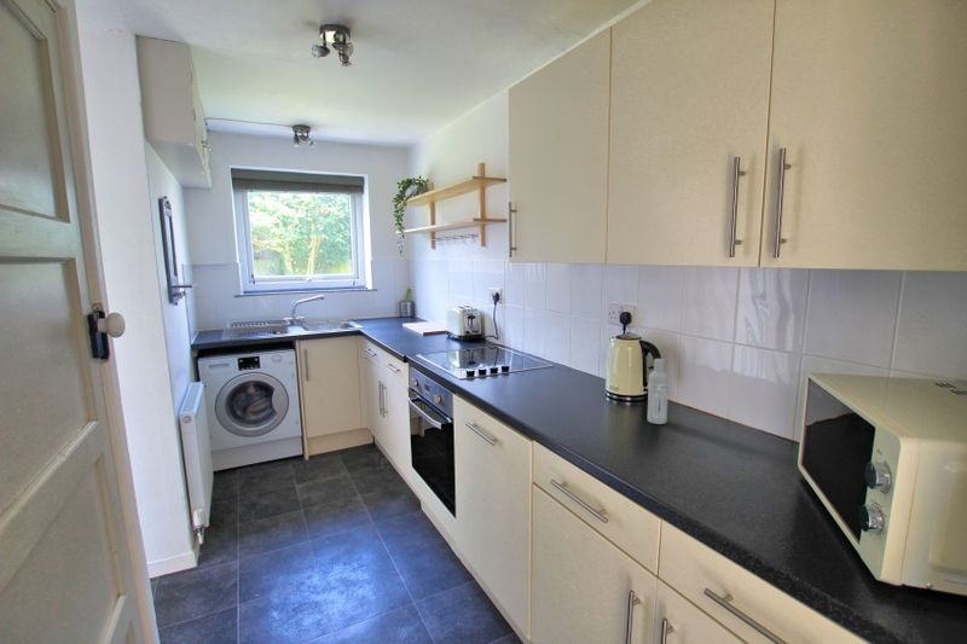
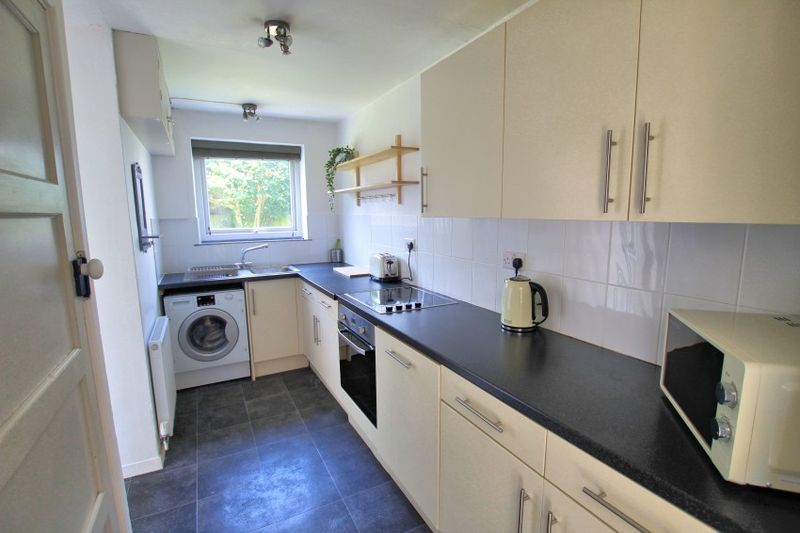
- bottle (658, 390)
